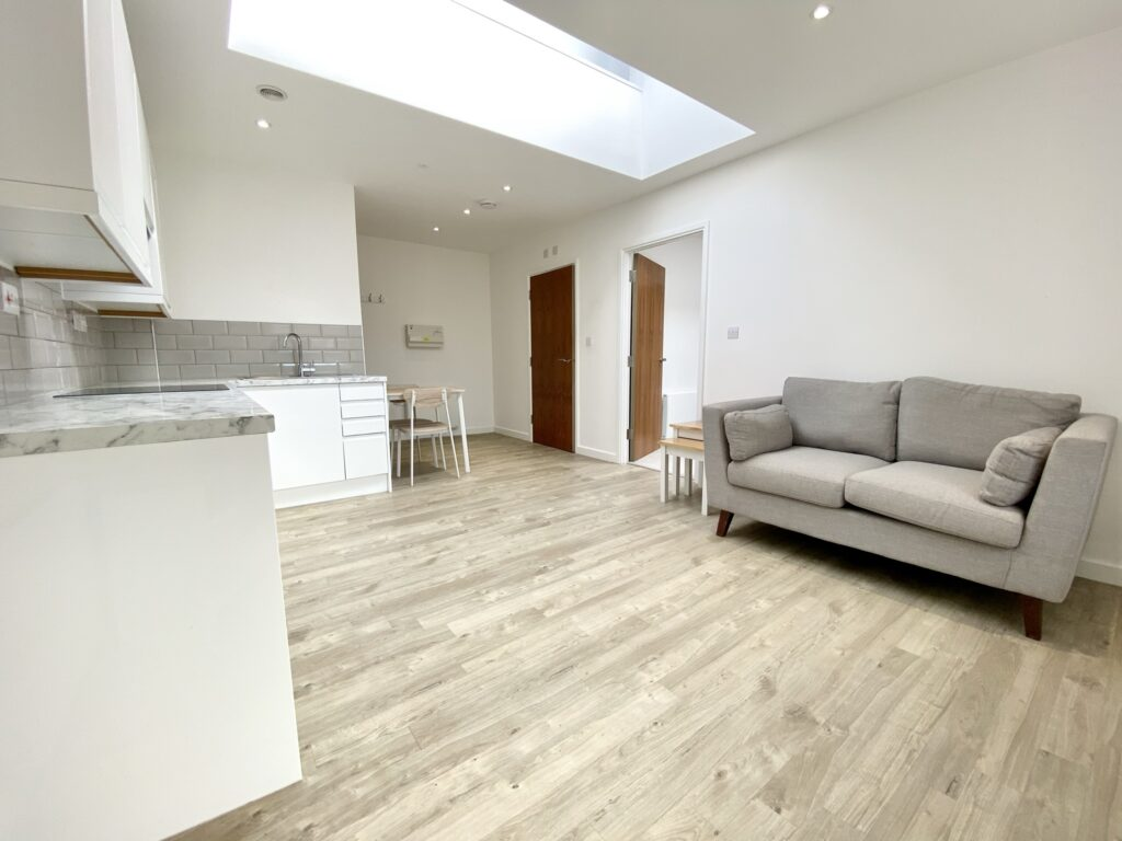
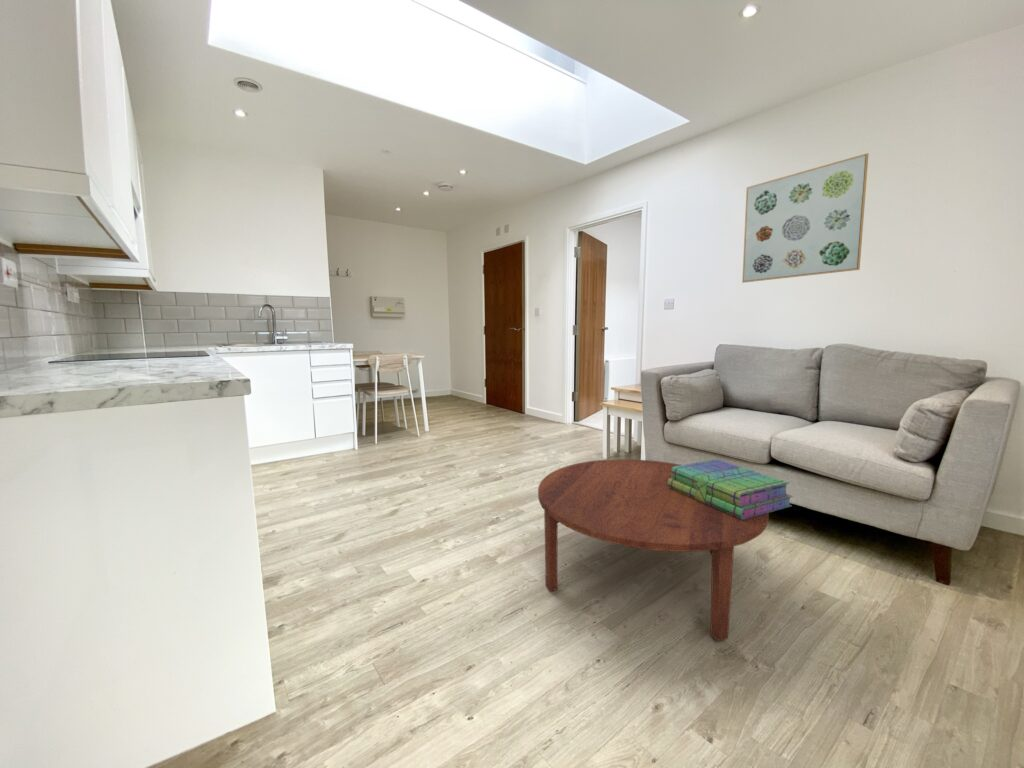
+ wall art (798, 225)
+ coffee table (643, 529)
+ stack of books (726, 484)
